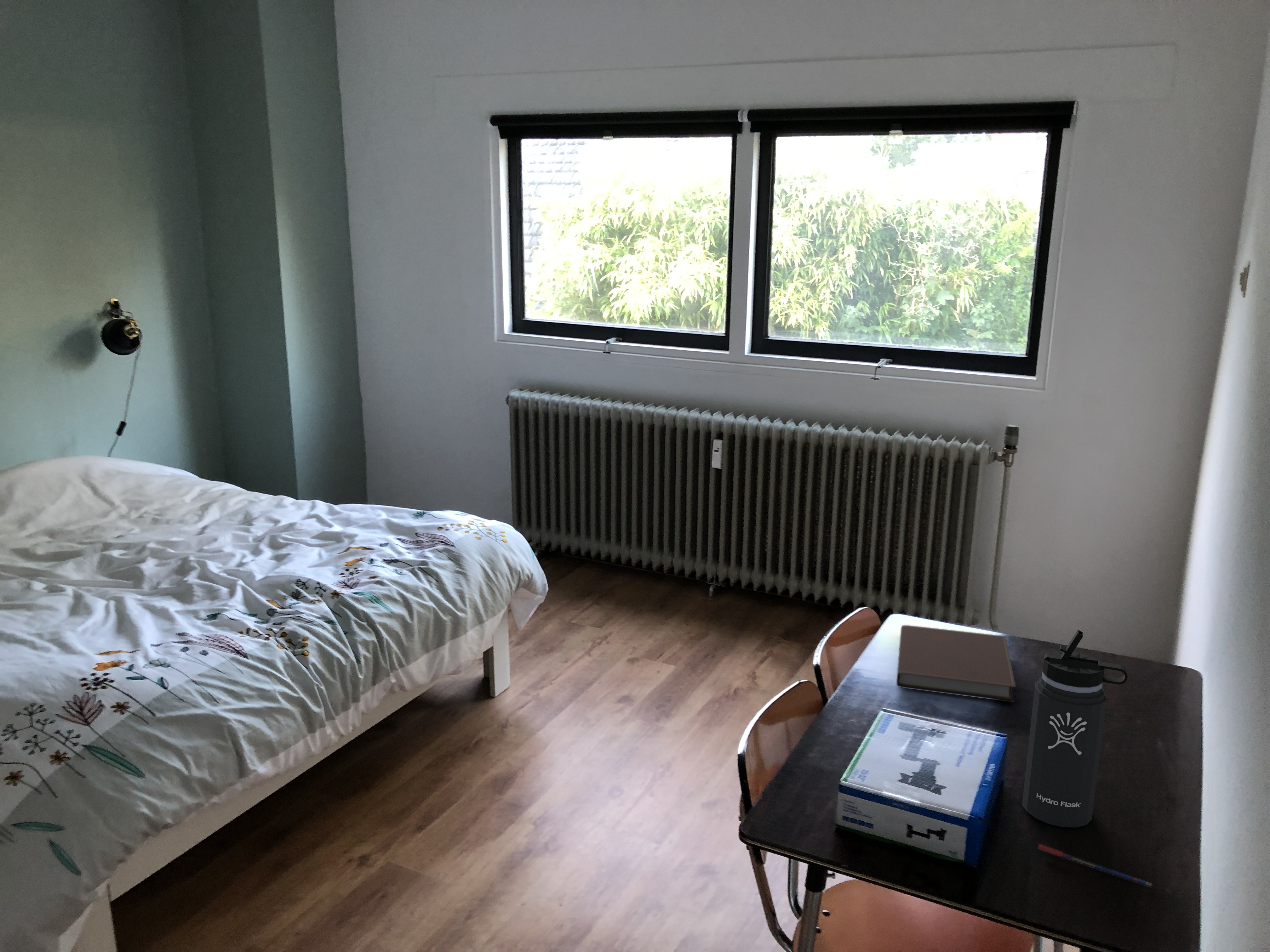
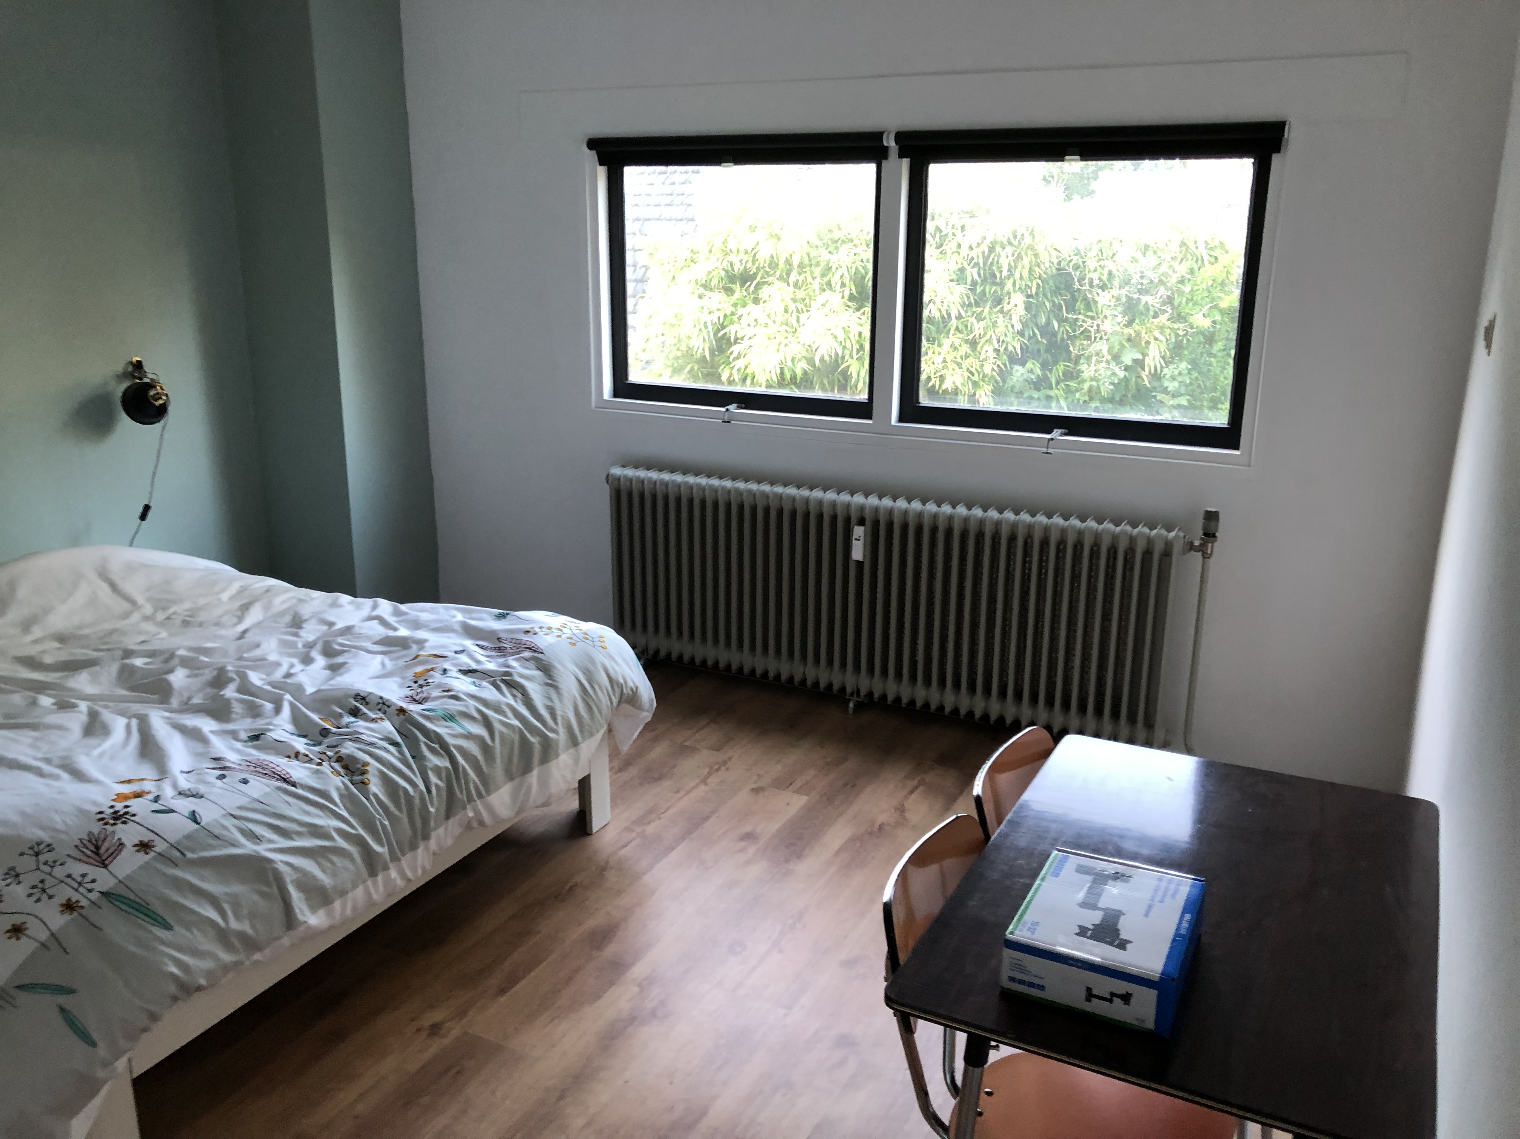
- thermos bottle (1075, 723)
- pen (1093, 864)
- notebook (953, 660)
